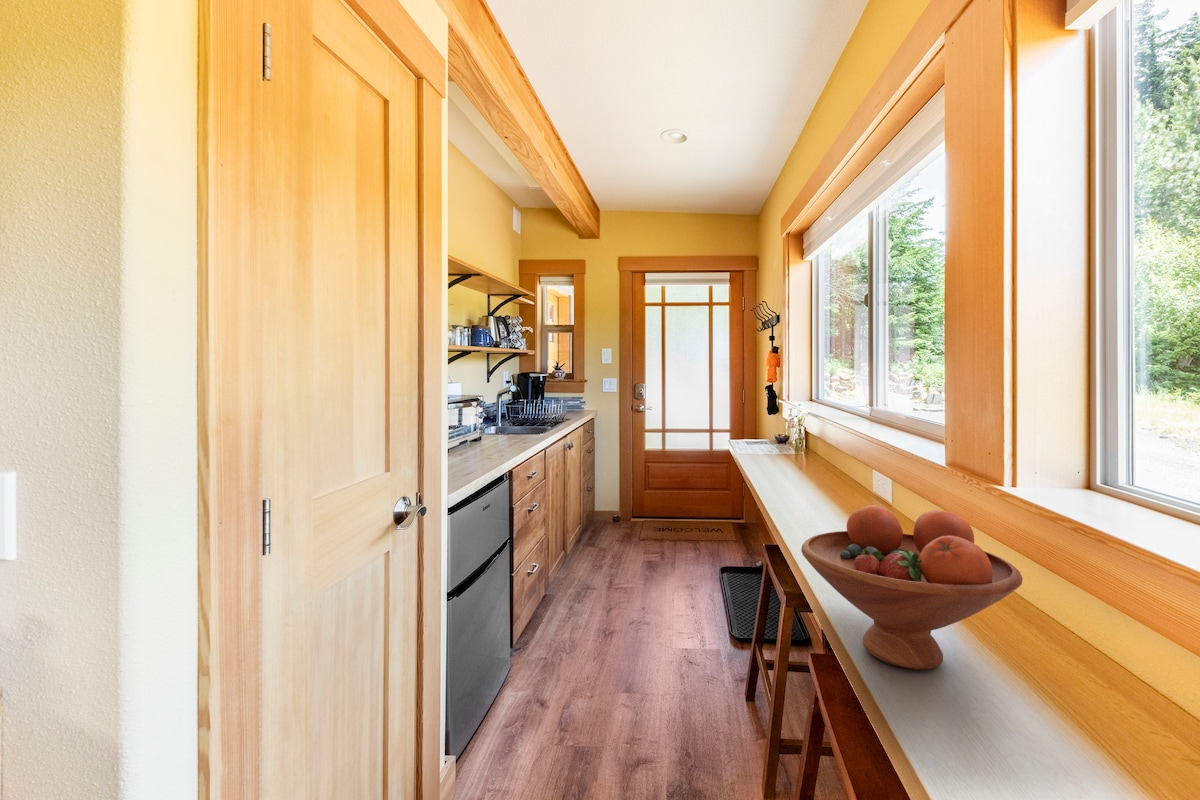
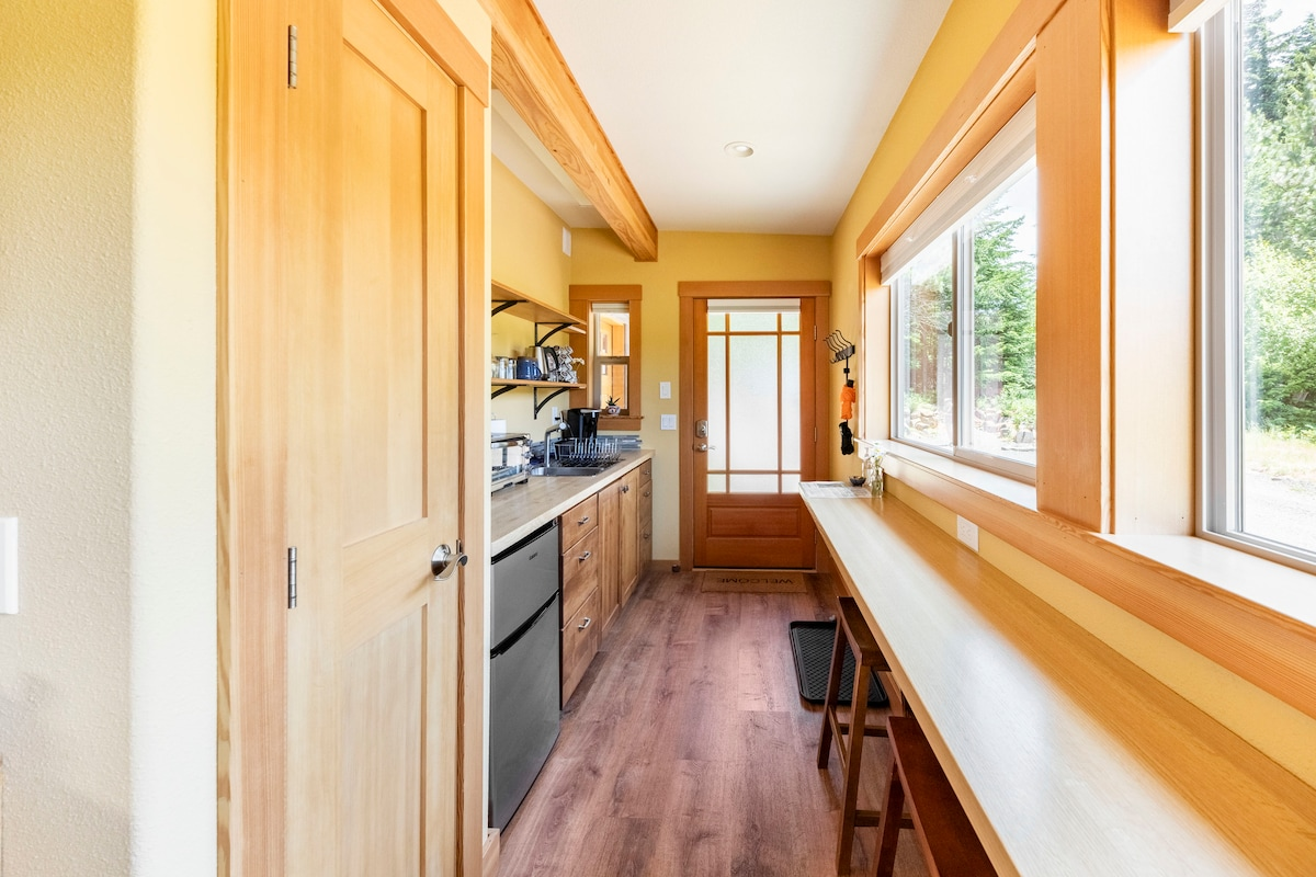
- fruit bowl (901, 585)
